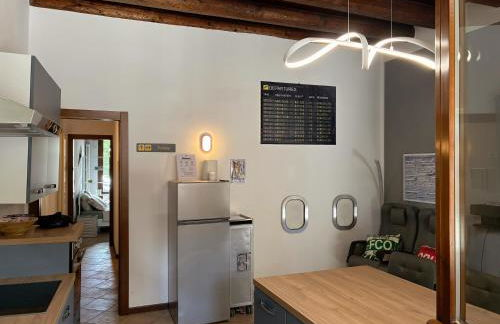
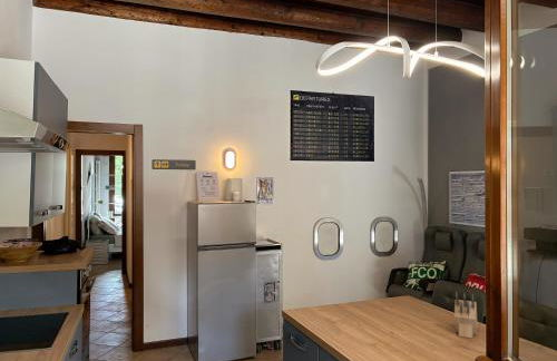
+ knife block (466, 310)
